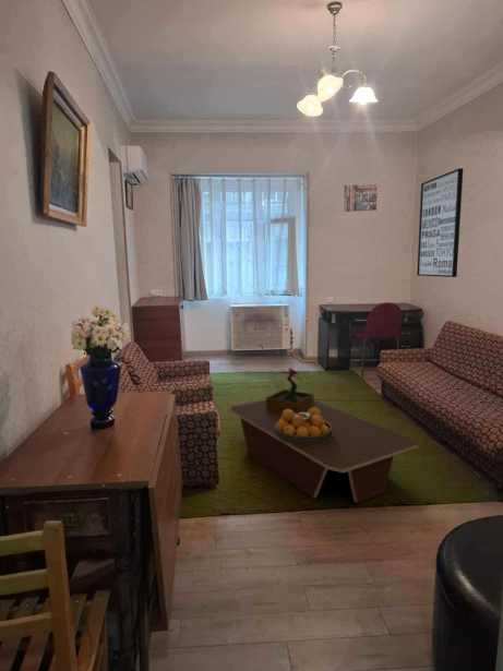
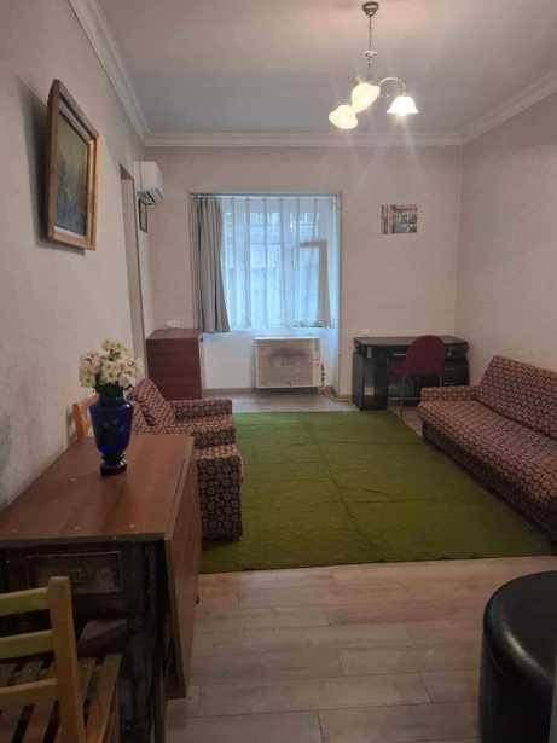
- potted flower (290, 388)
- coffee table (312, 445)
- fruit bowl (303, 422)
- wall art (438, 227)
